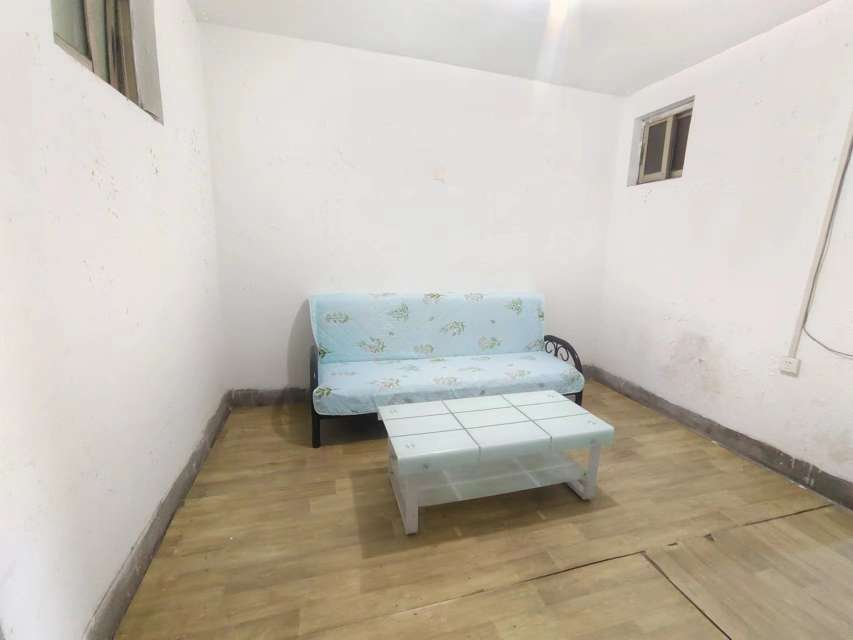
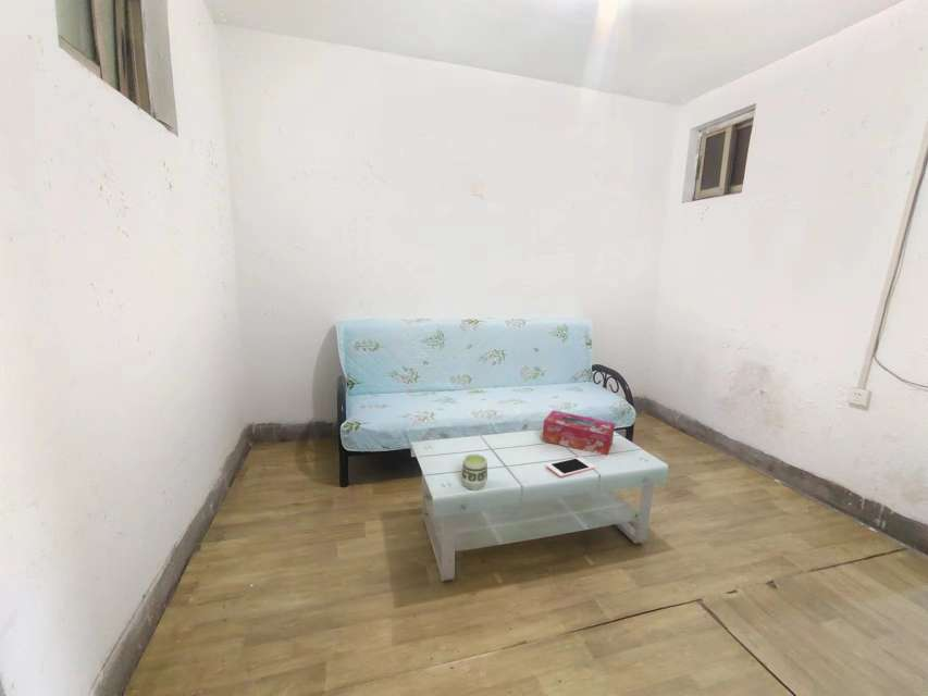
+ cup (474, 472)
+ tissue box (578, 432)
+ cell phone (570, 467)
